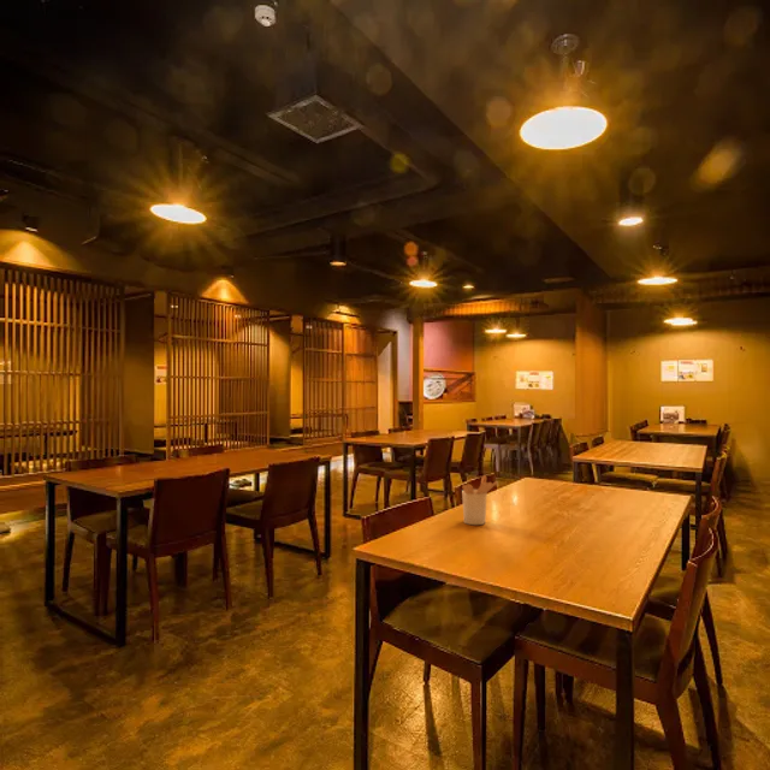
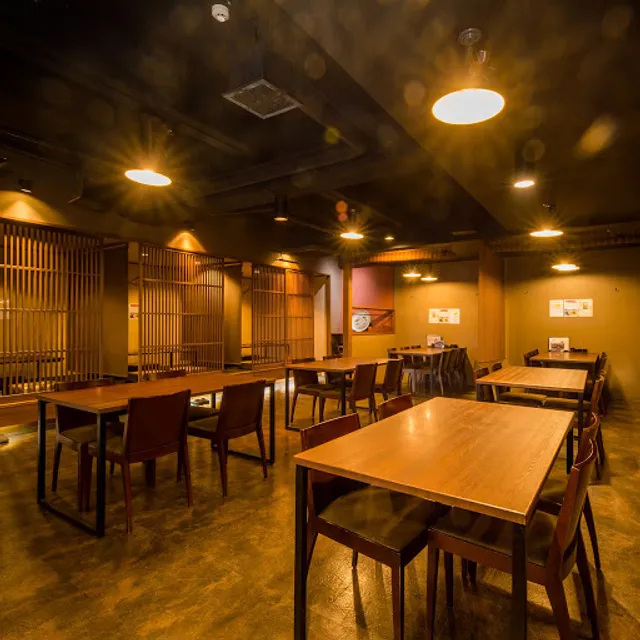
- utensil holder (479, 500)
